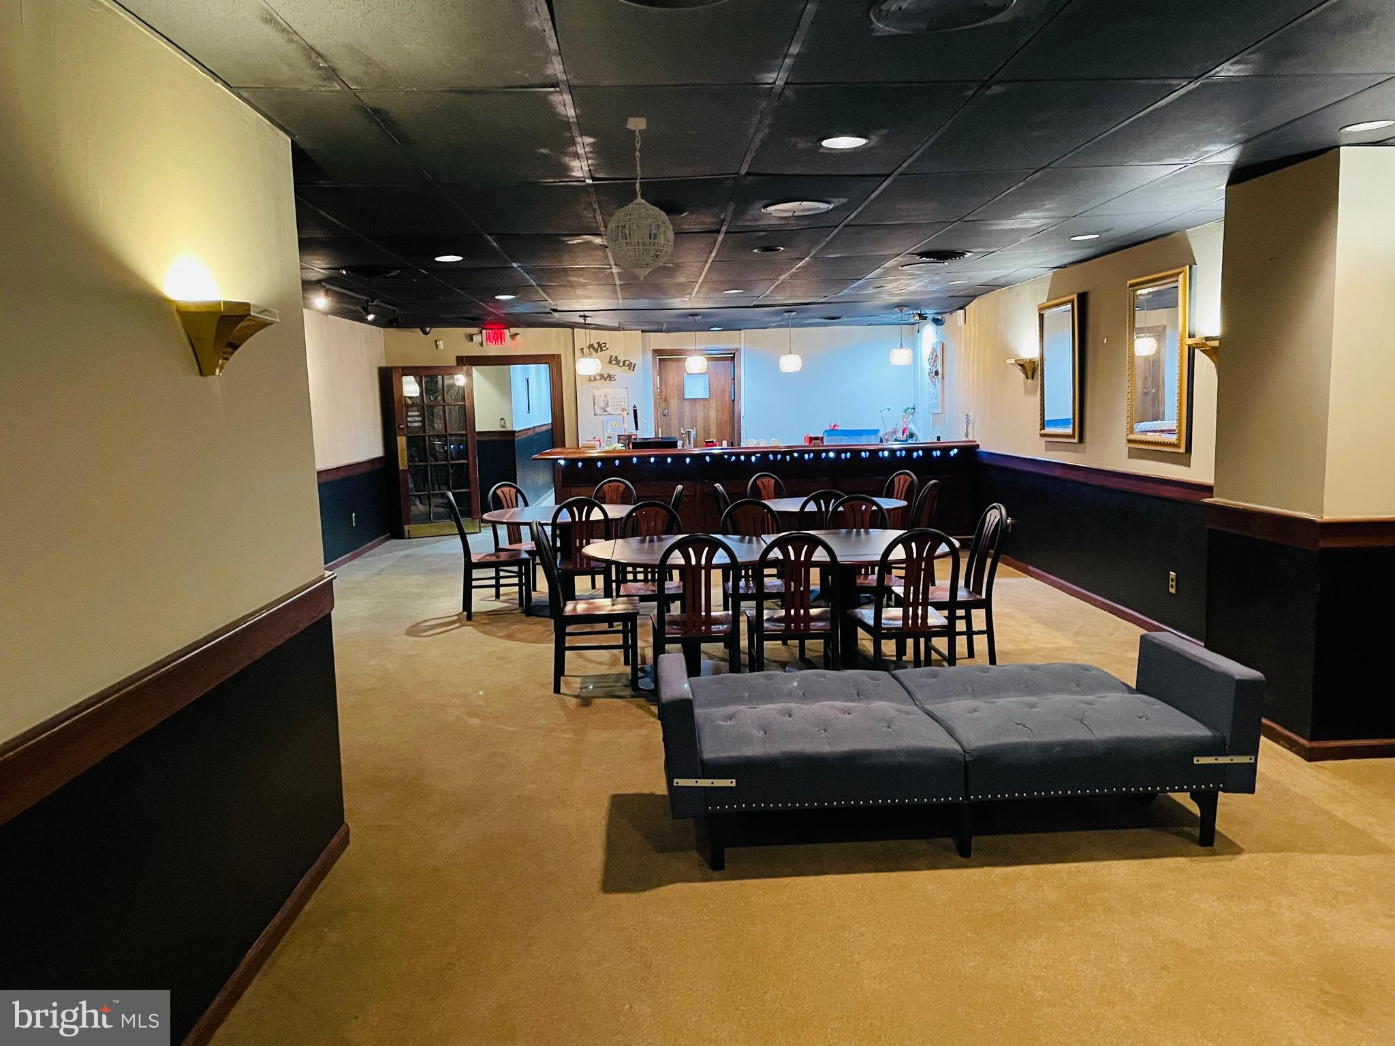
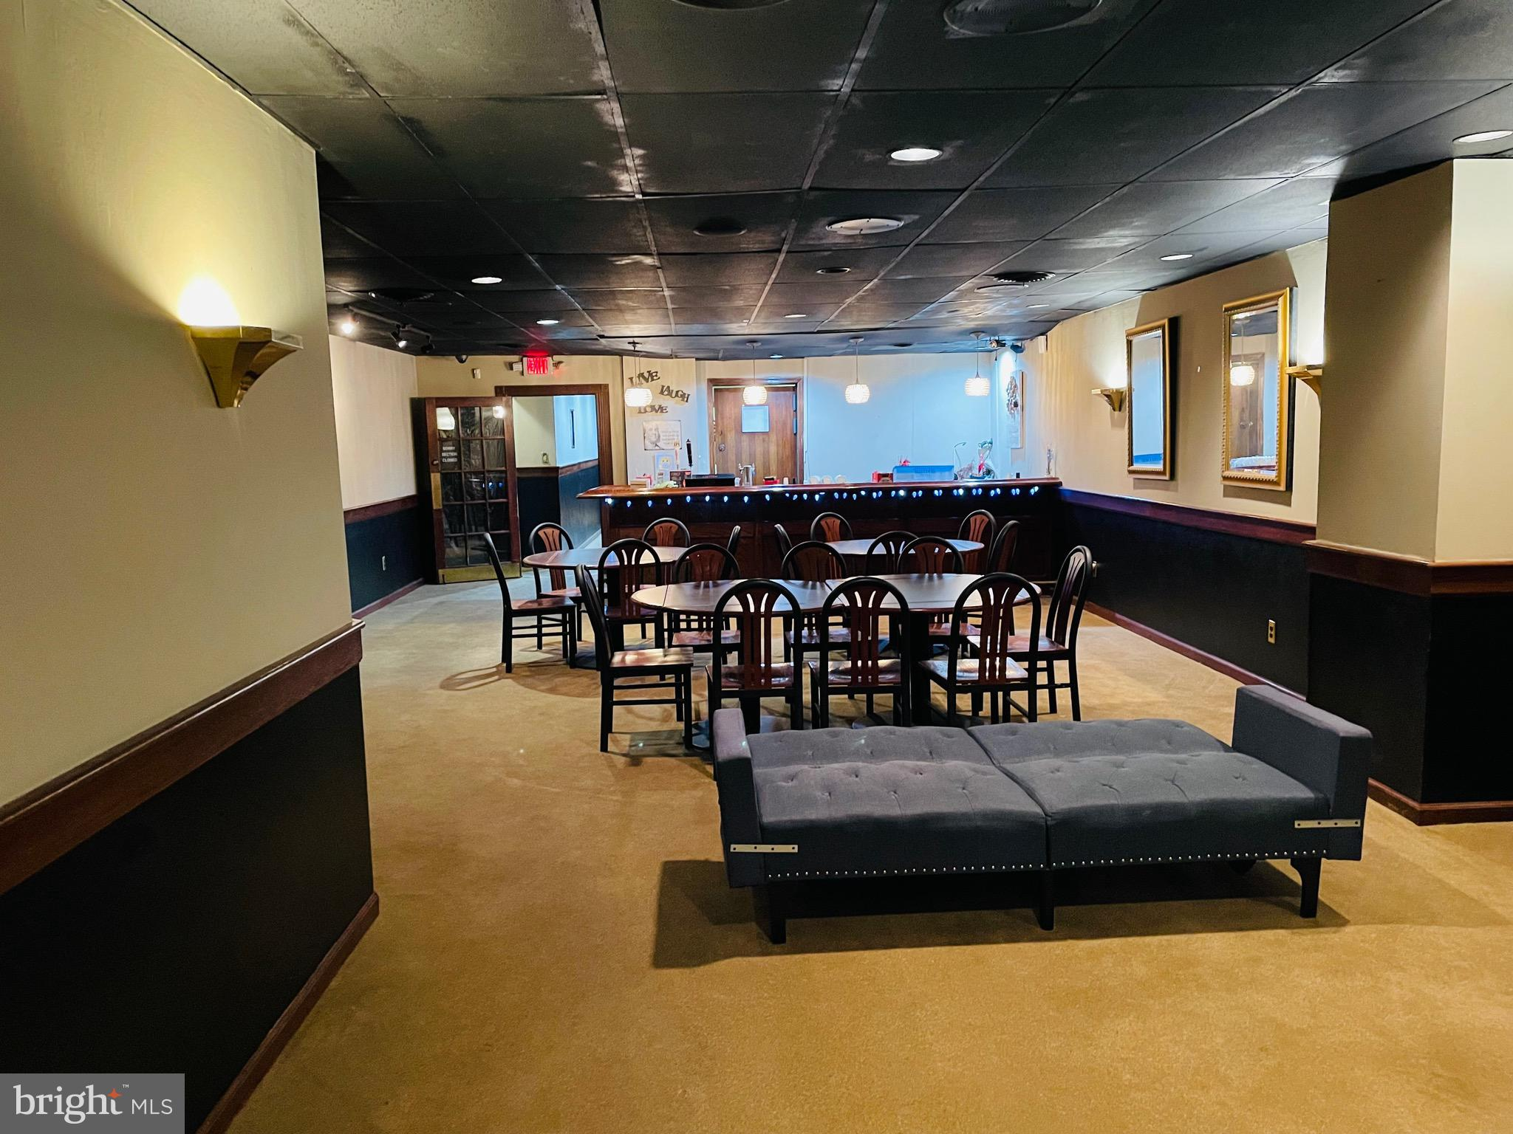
- pendant light (639, 202)
